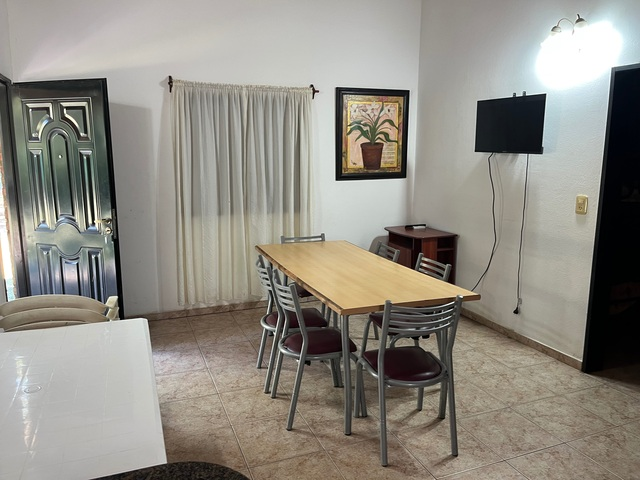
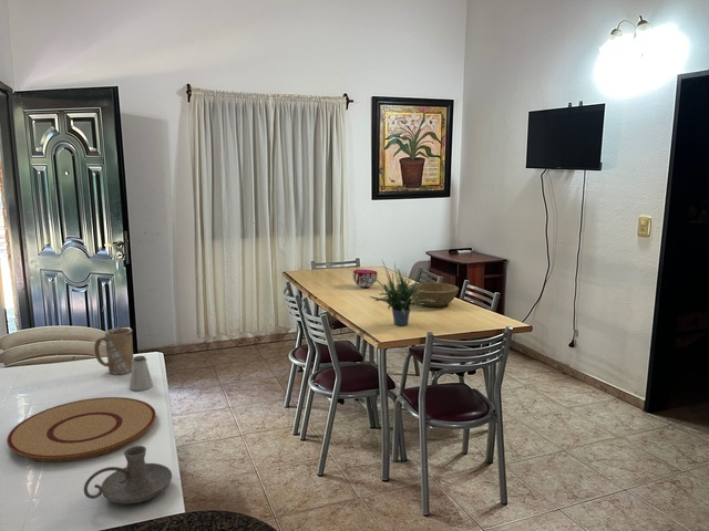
+ saltshaker (140, 372)
+ decorative bowl (364, 279)
+ mug (114, 351)
+ candle holder (129, 472)
+ plate (85, 427)
+ potted plant (401, 290)
+ bowl (432, 294)
